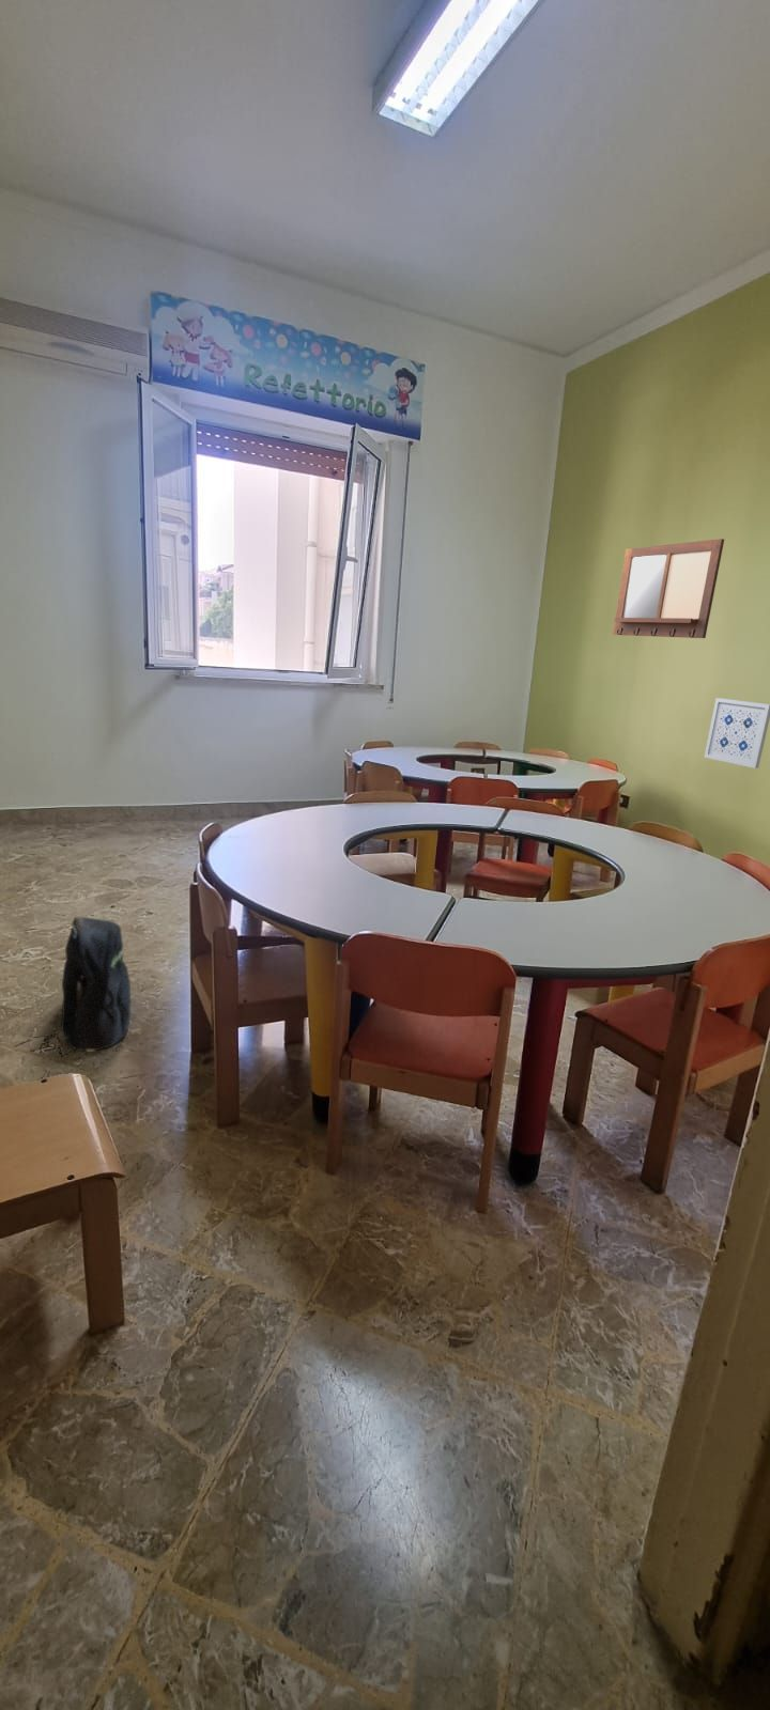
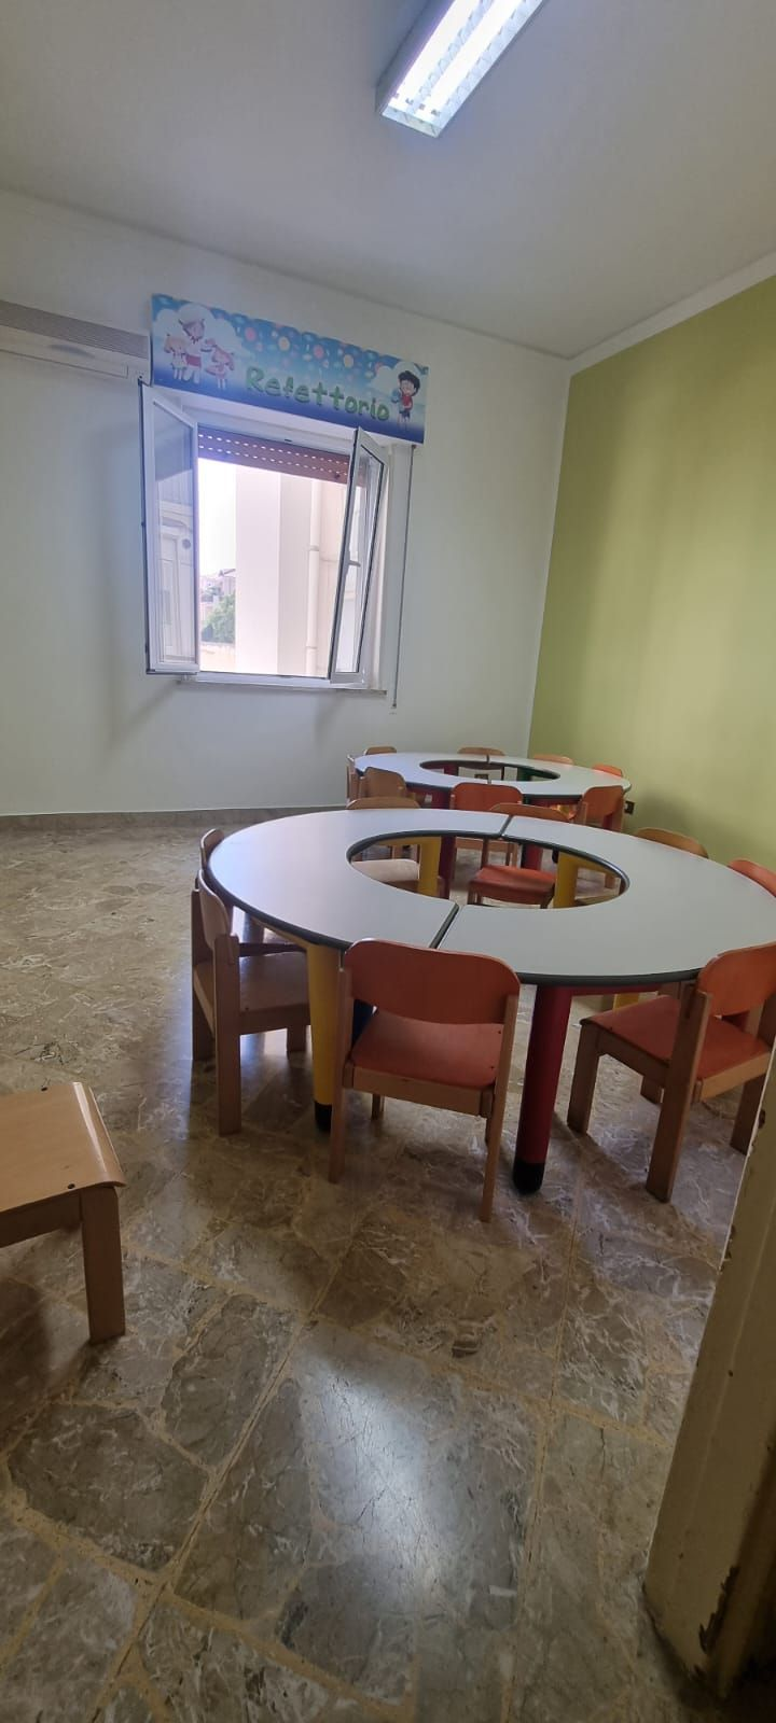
- writing board (660, 590)
- wall art (736, 732)
- backpack (92, 968)
